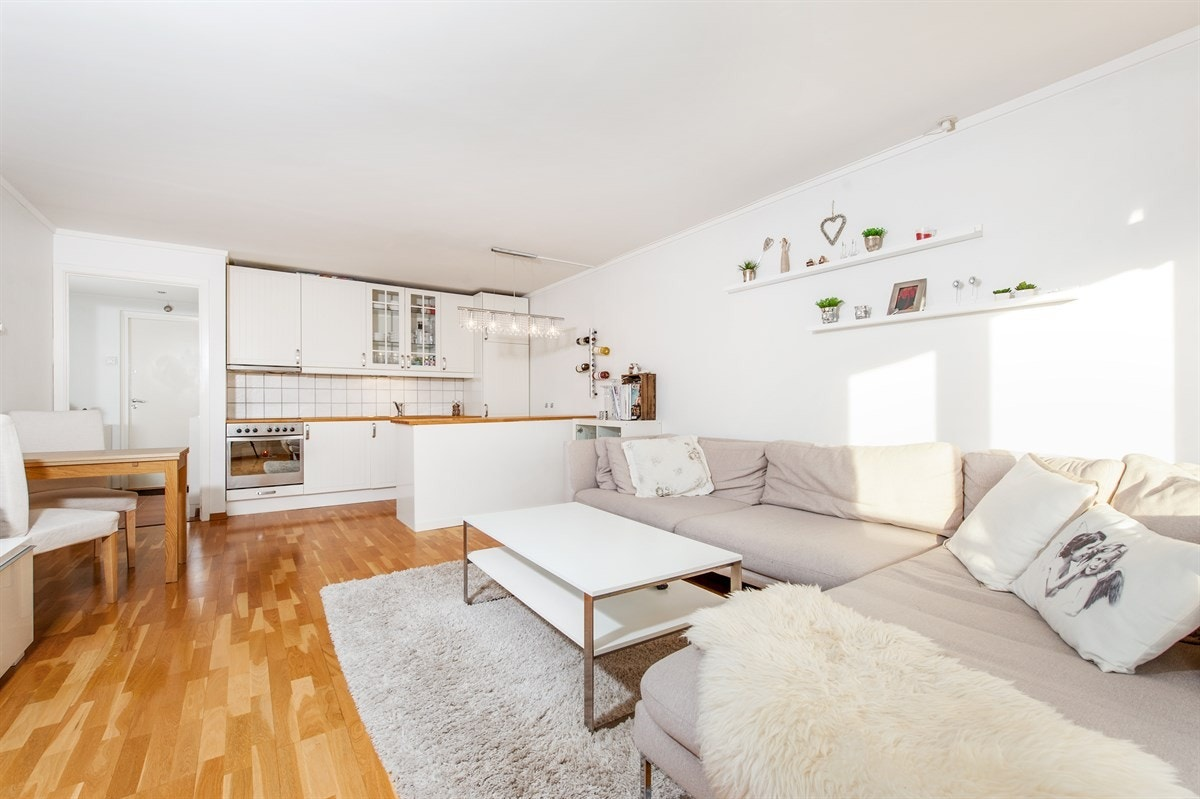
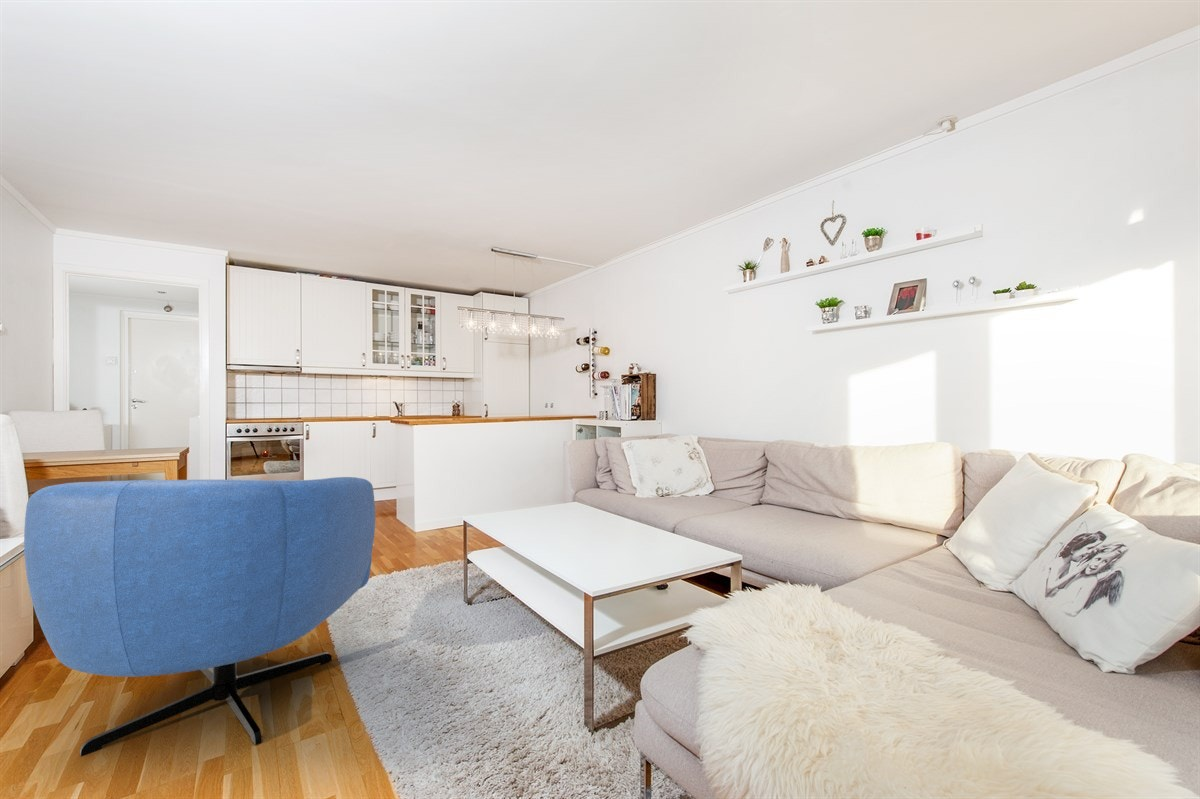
+ armchair (222, 582)
